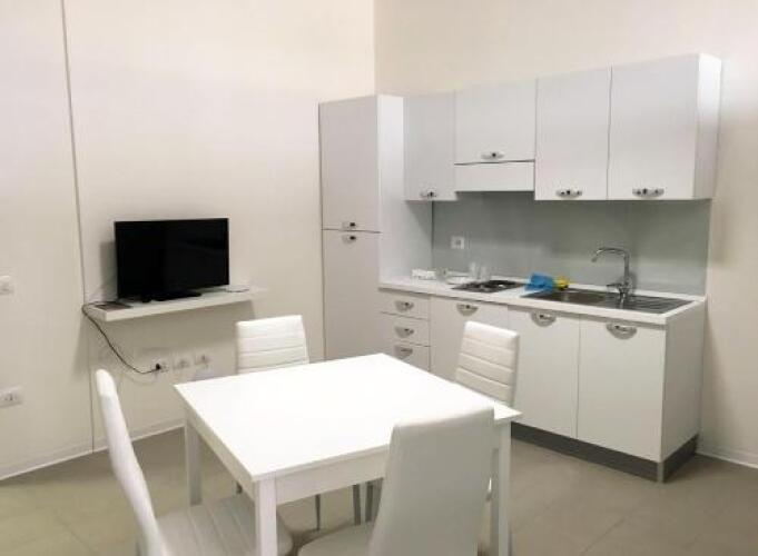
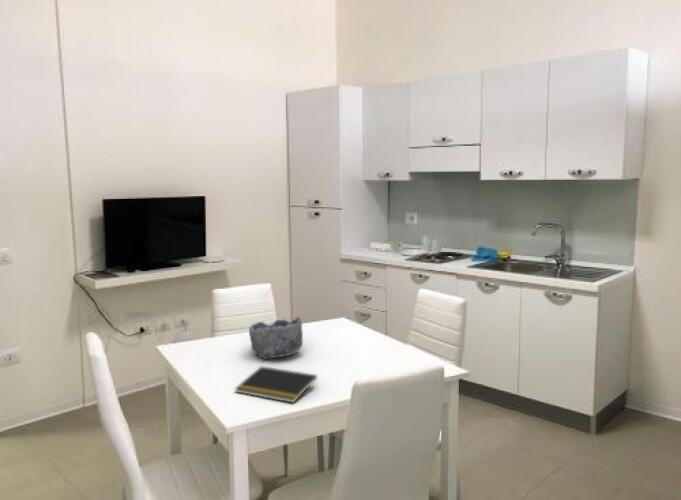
+ notepad (276, 383)
+ bowl (276, 337)
